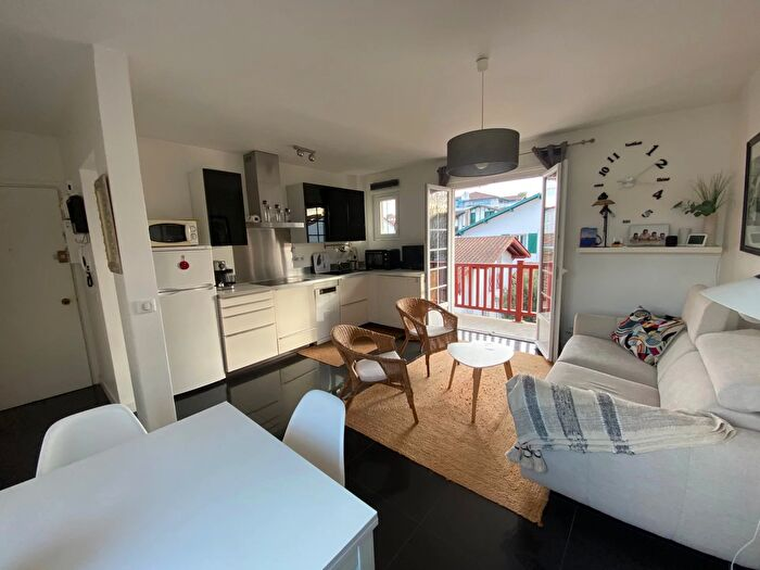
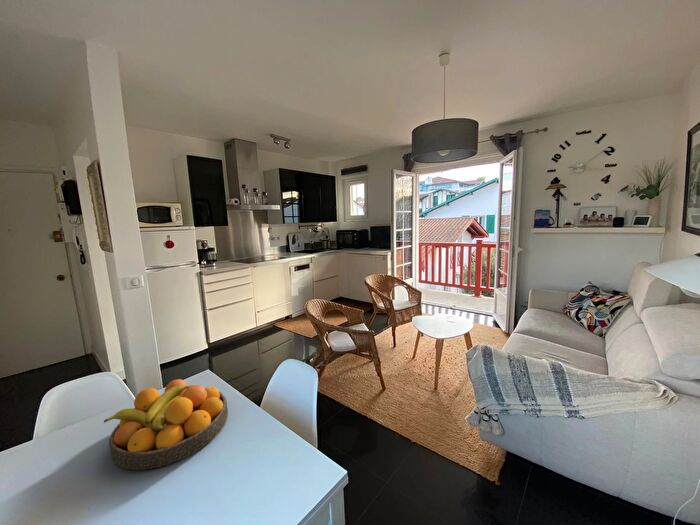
+ fruit bowl (172, 409)
